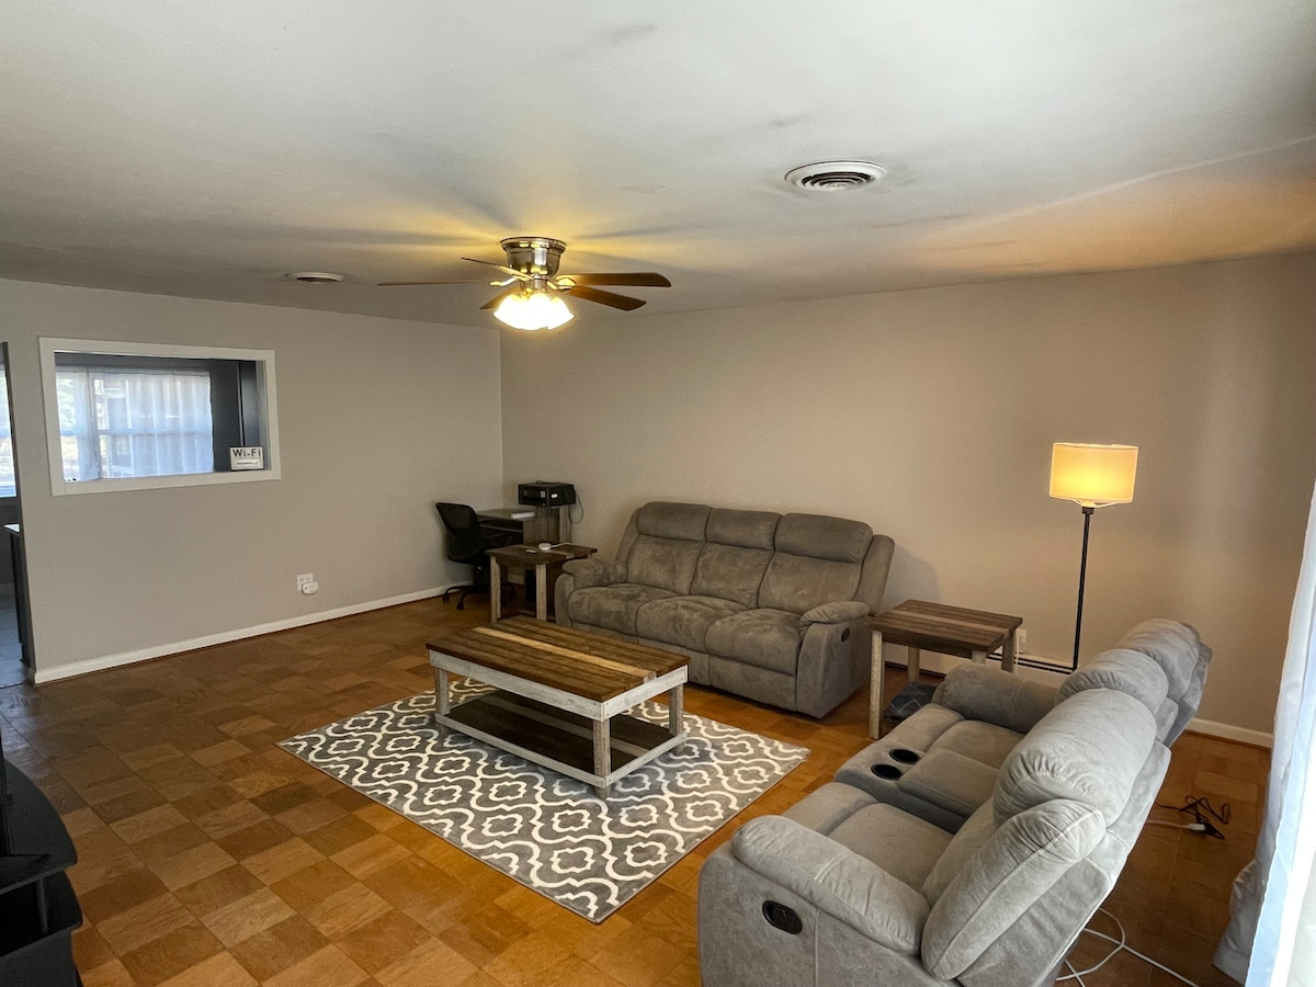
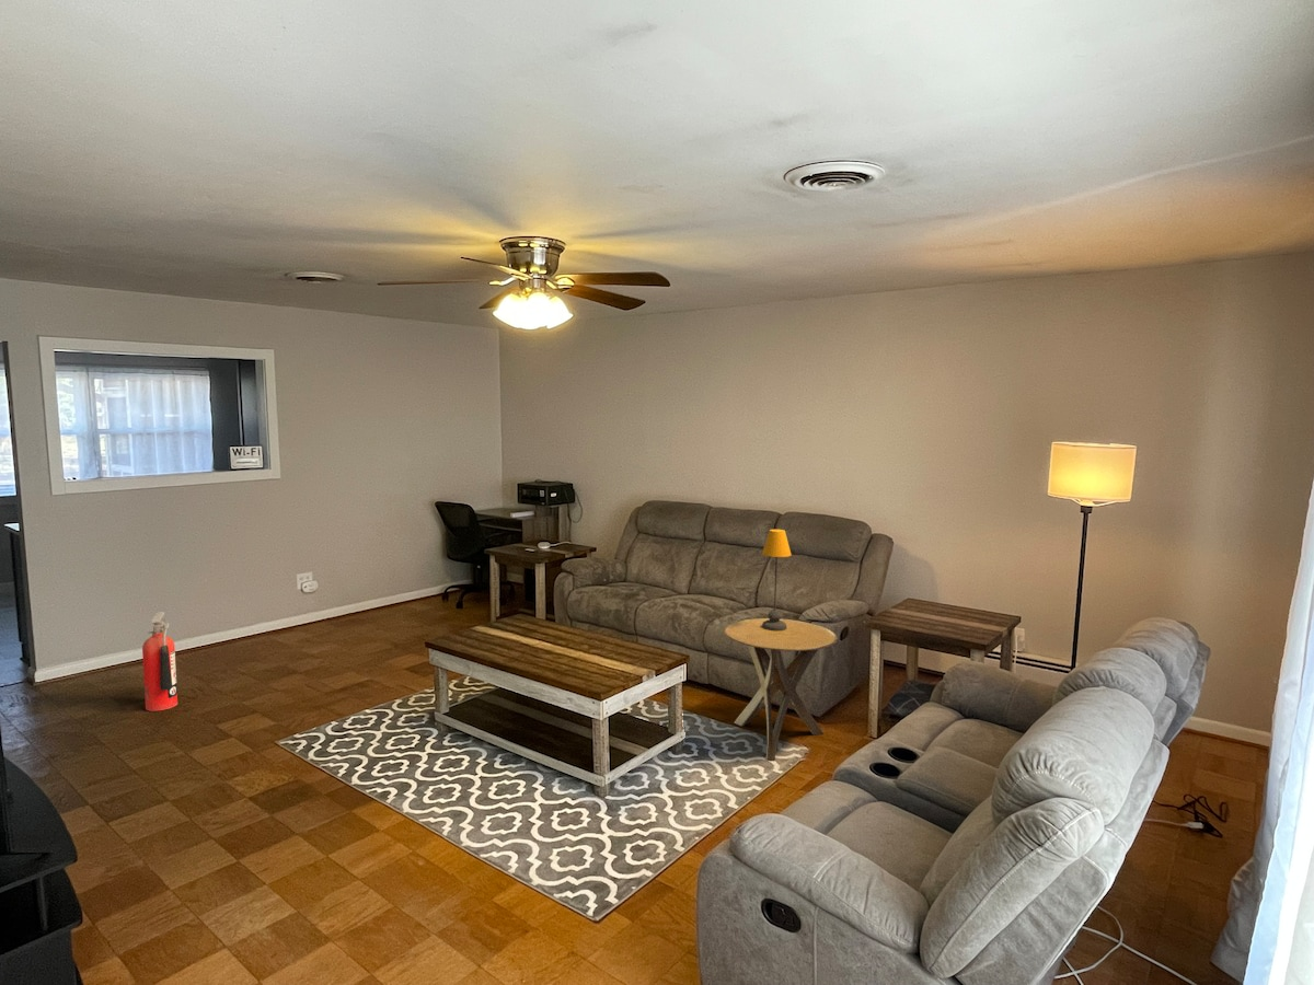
+ fire extinguisher (159, 661)
+ side table (779, 684)
+ table lamp (775, 578)
